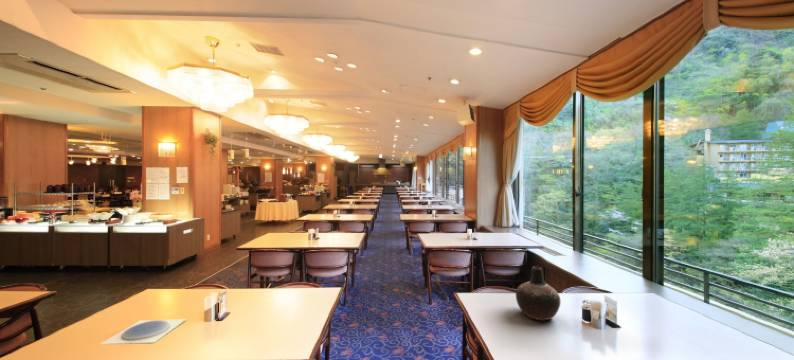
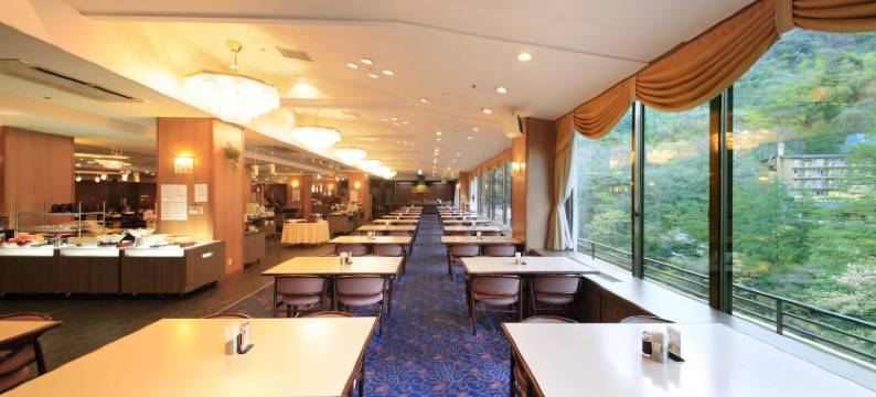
- plate (146, 328)
- vase (537, 291)
